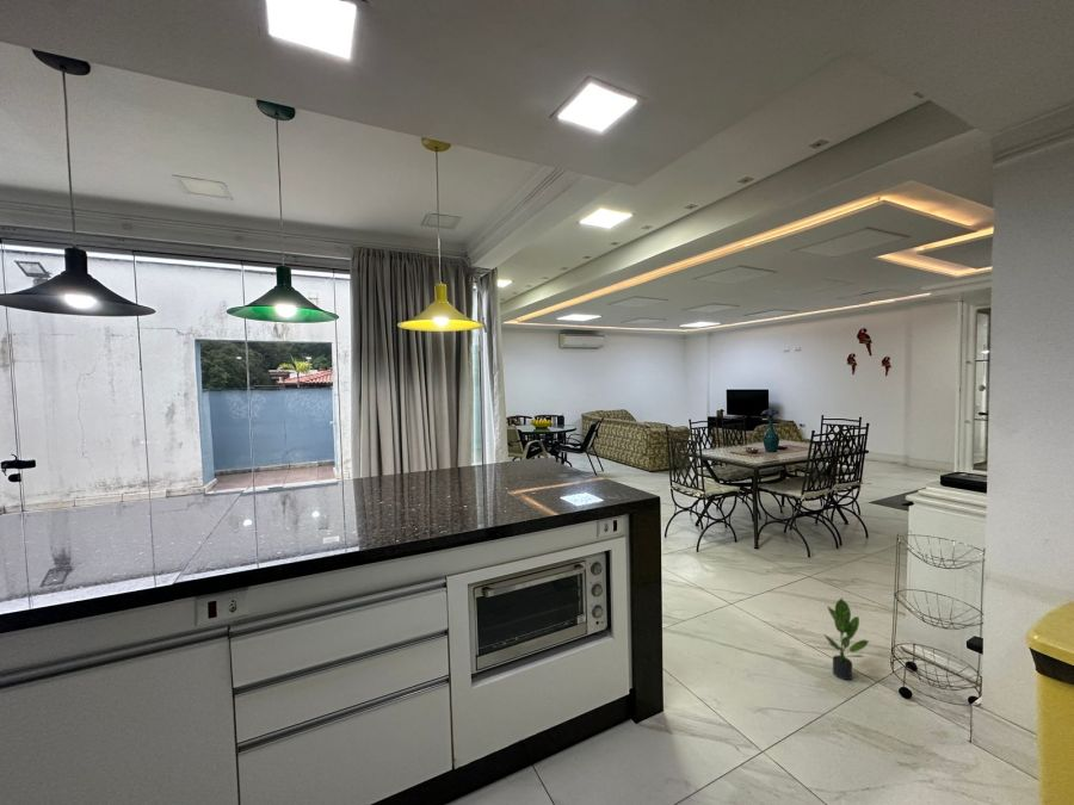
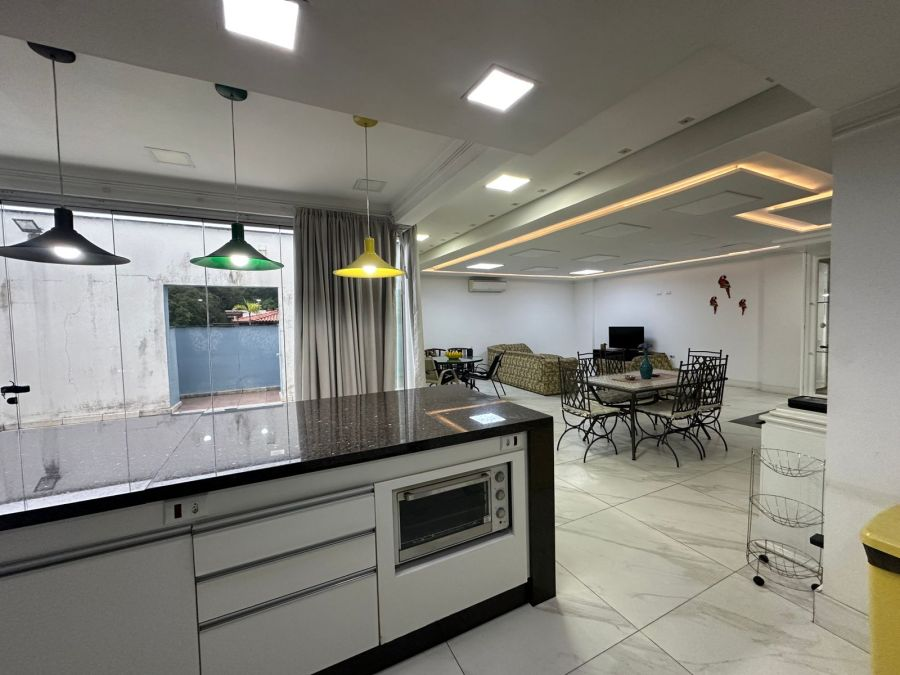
- potted plant (841, 640)
